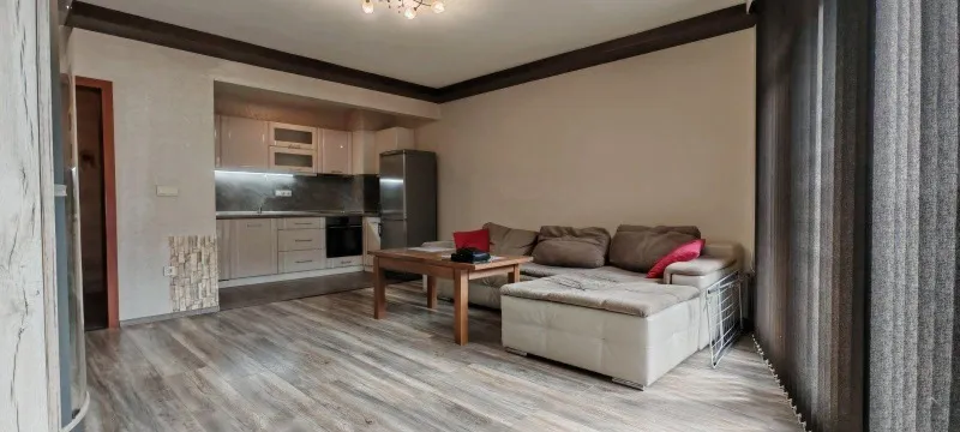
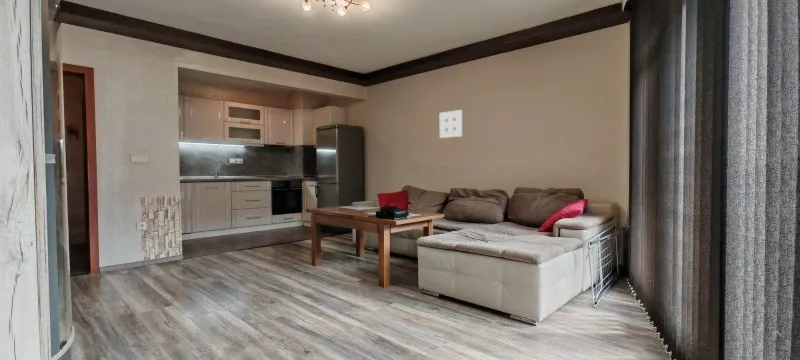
+ wall art (450, 124)
